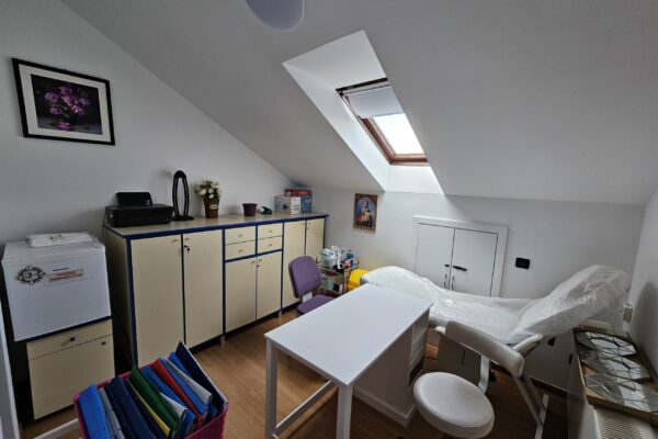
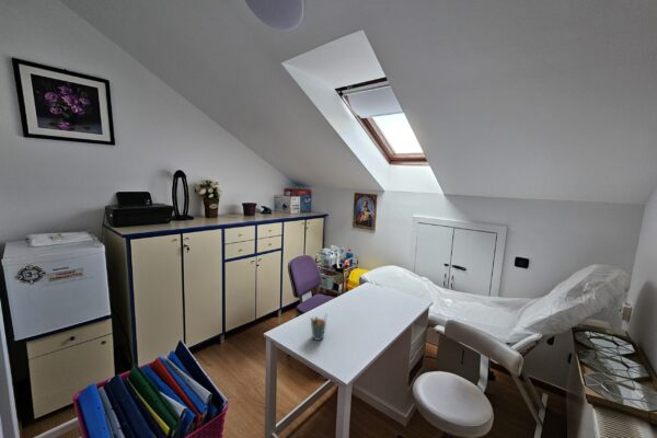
+ pen holder (318, 325)
